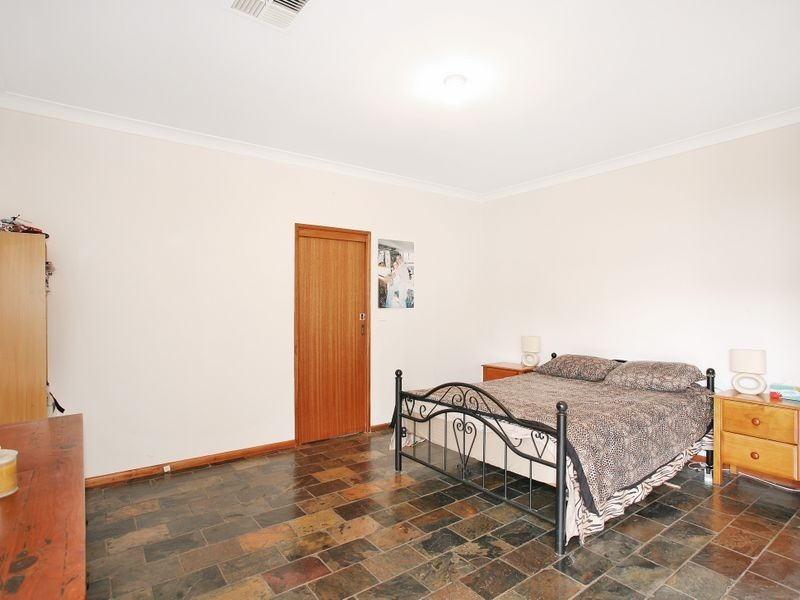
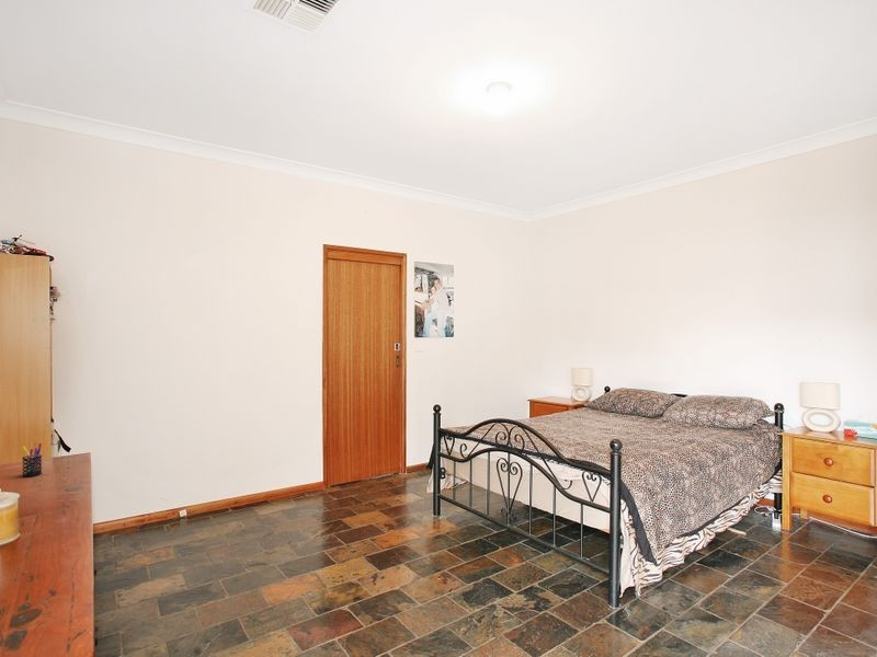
+ pen holder (34, 458)
